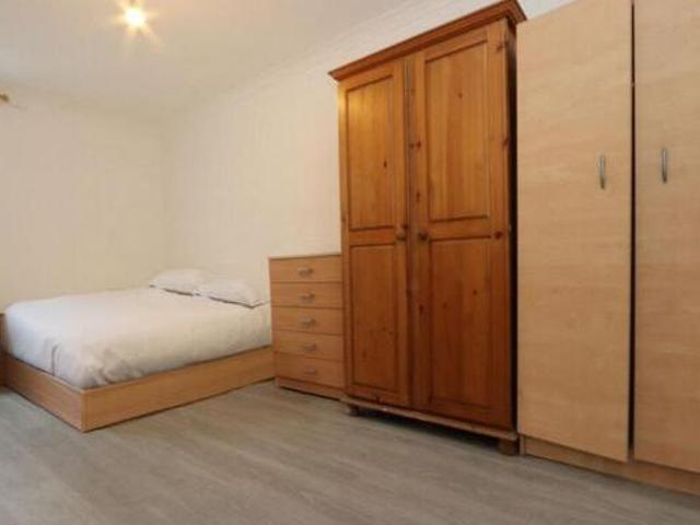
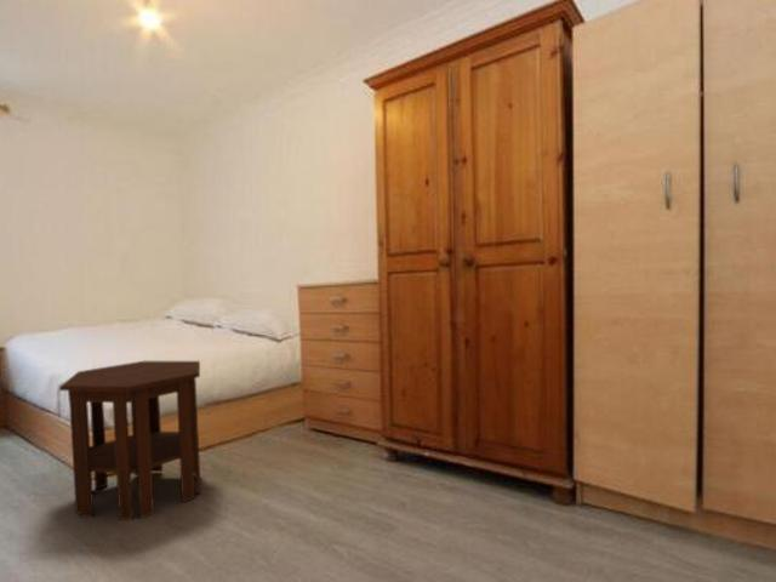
+ side table (139, 433)
